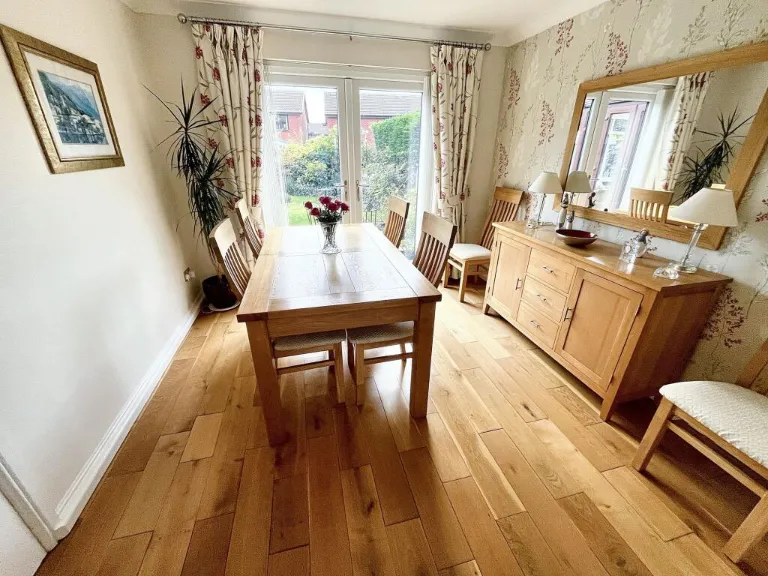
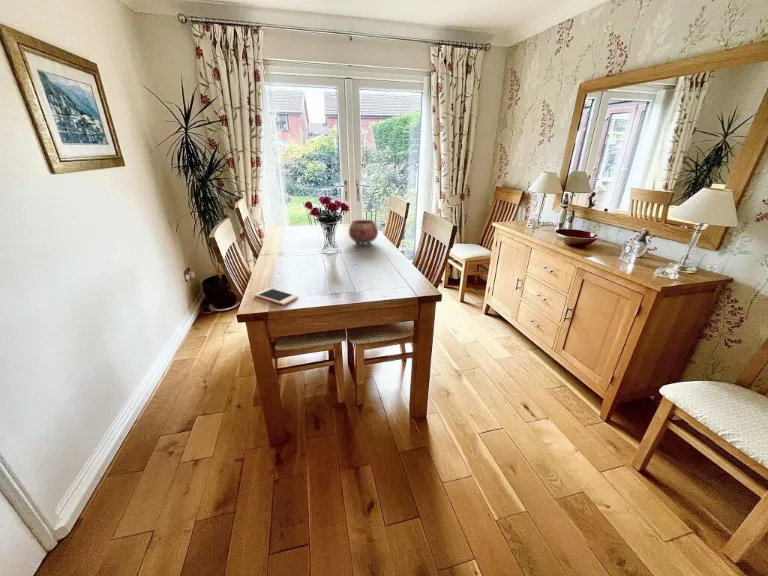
+ cell phone (276, 295)
+ bowl (363, 233)
